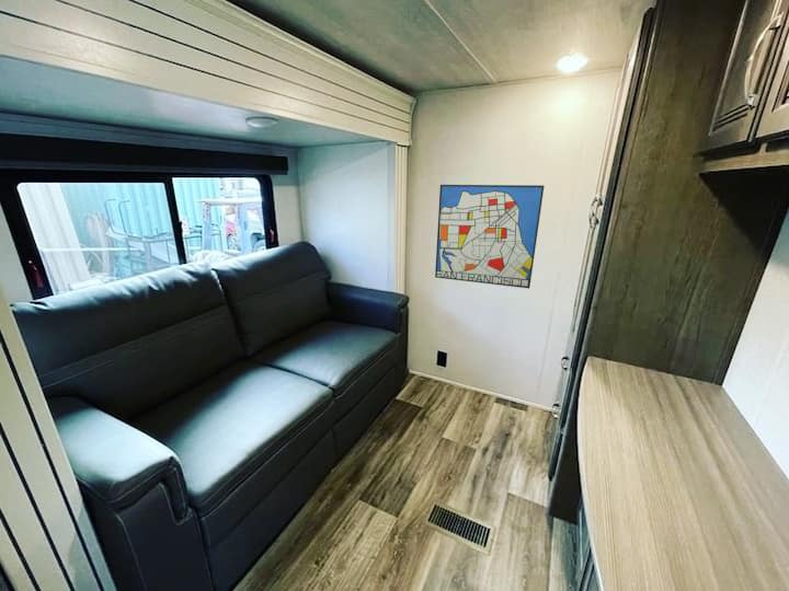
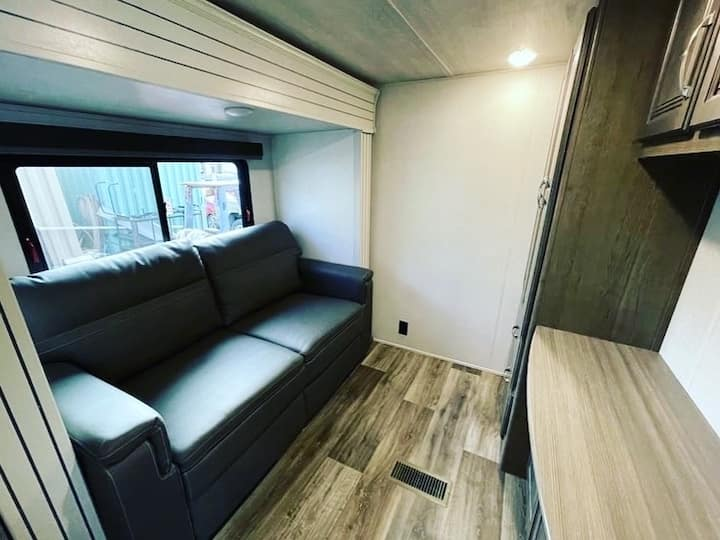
- wall art (484, 235)
